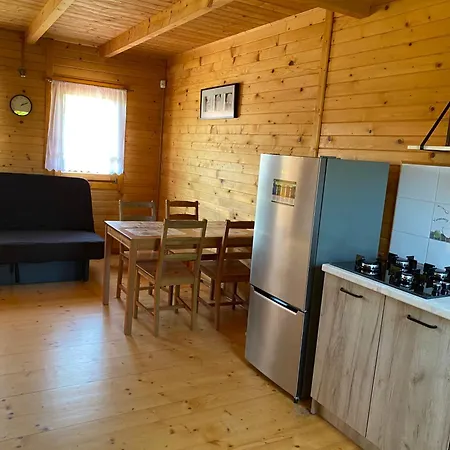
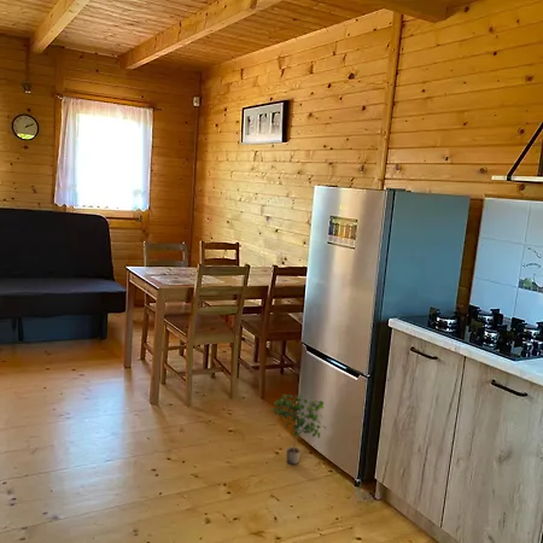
+ potted plant (294, 428)
